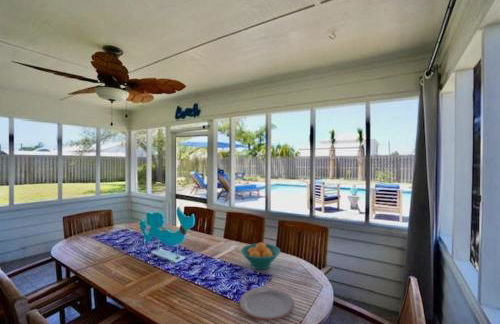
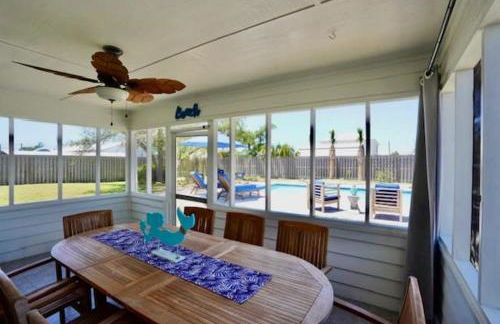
- plate (266, 303)
- fruit bowl (260, 254)
